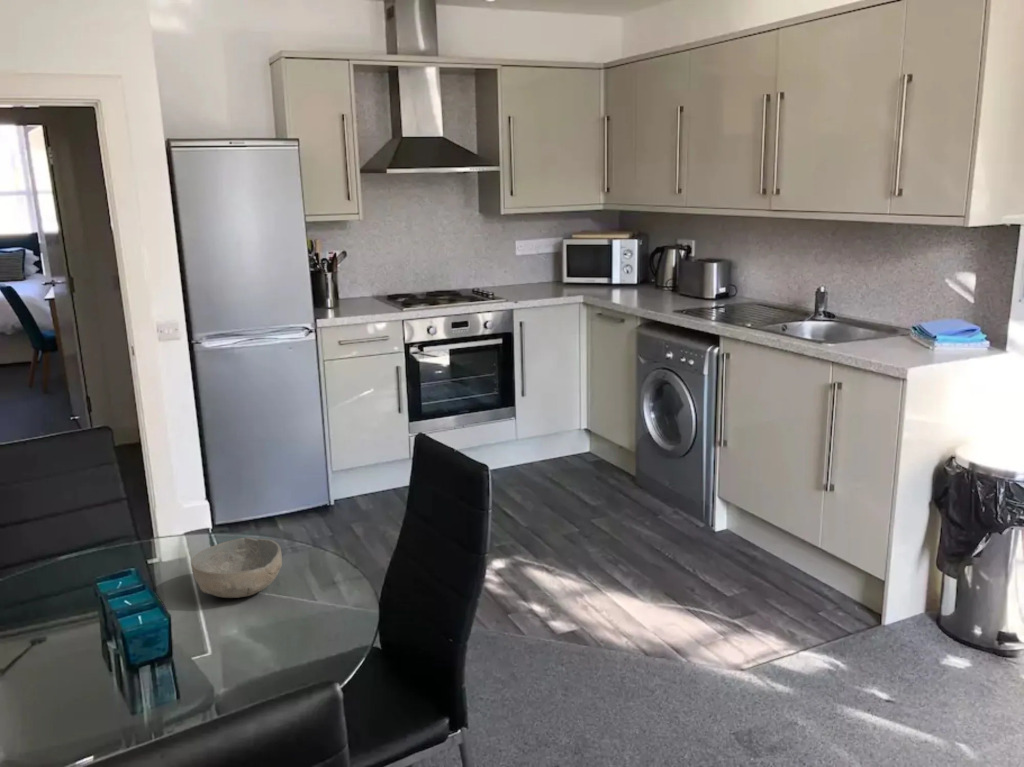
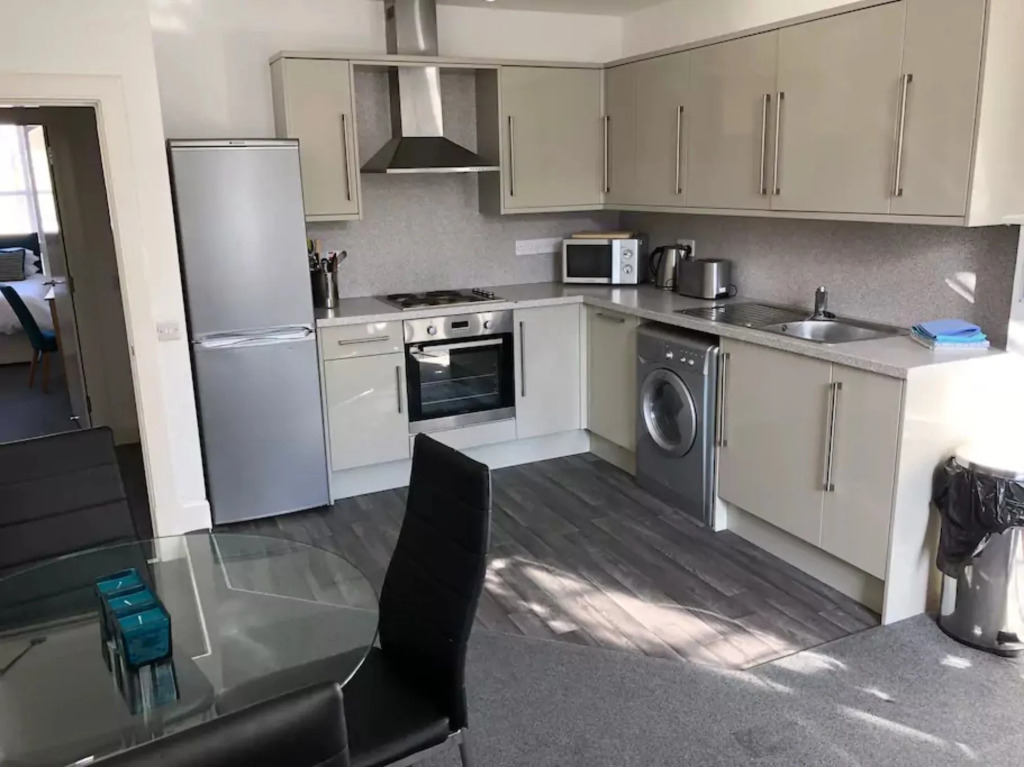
- bowl (238, 571)
